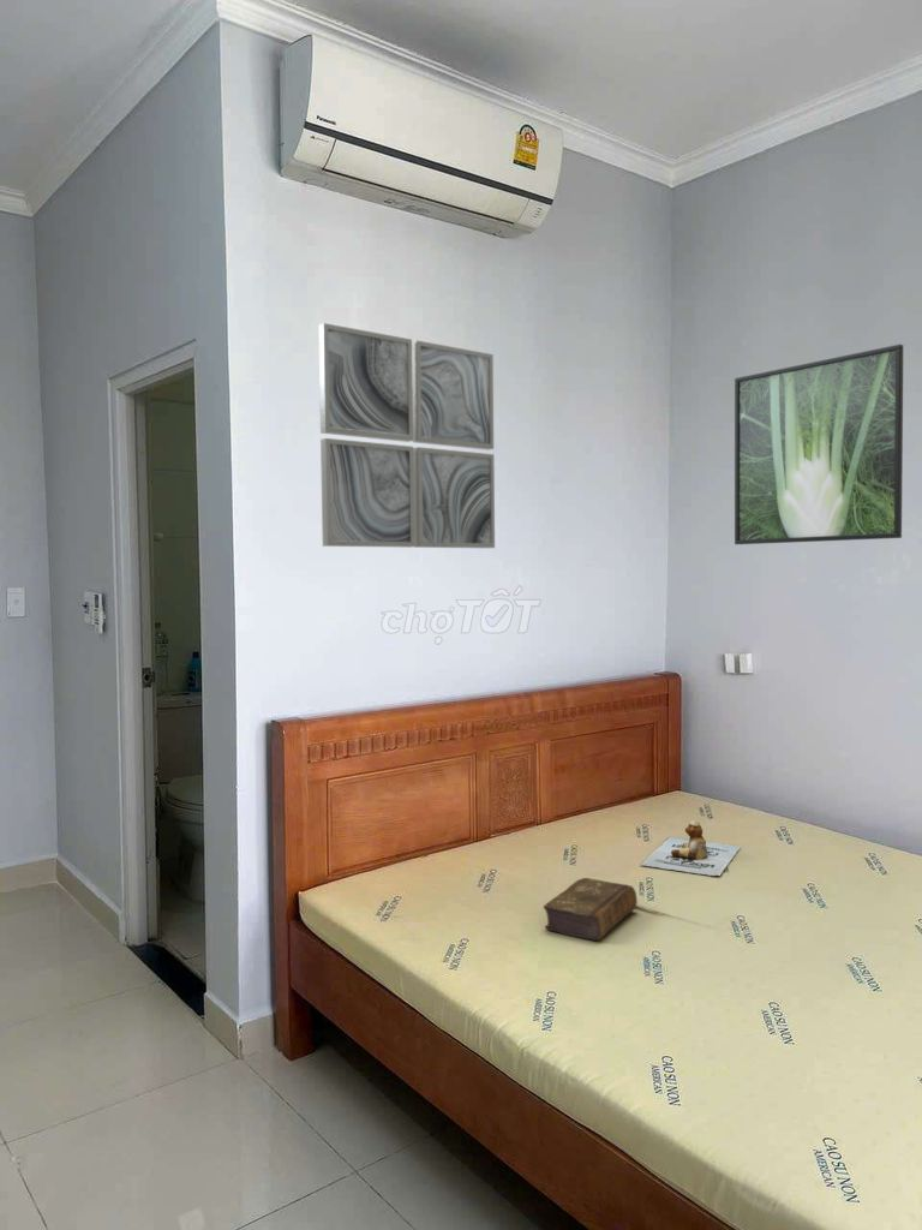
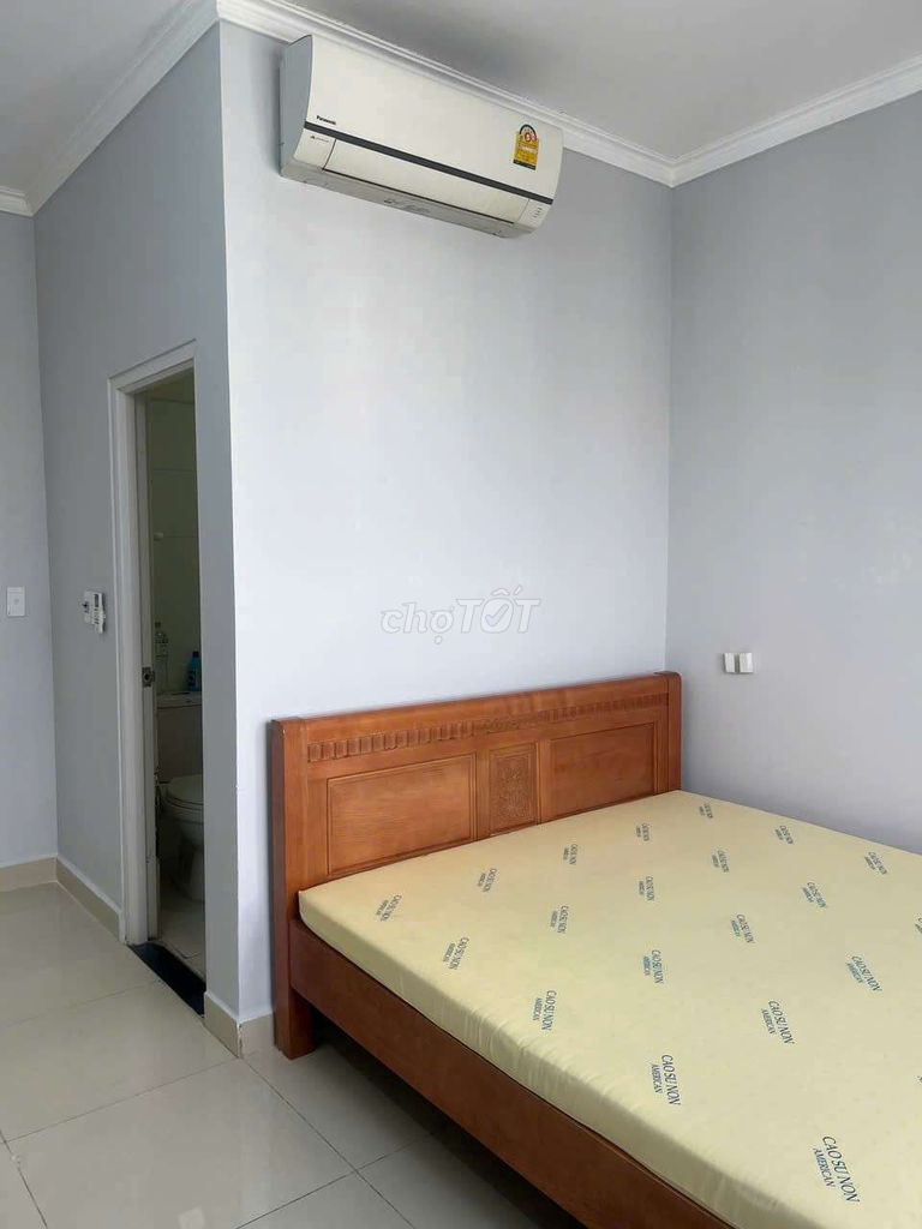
- wall art (412, 447)
- teddy bear (692, 837)
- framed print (812, 452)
- book (591, 907)
